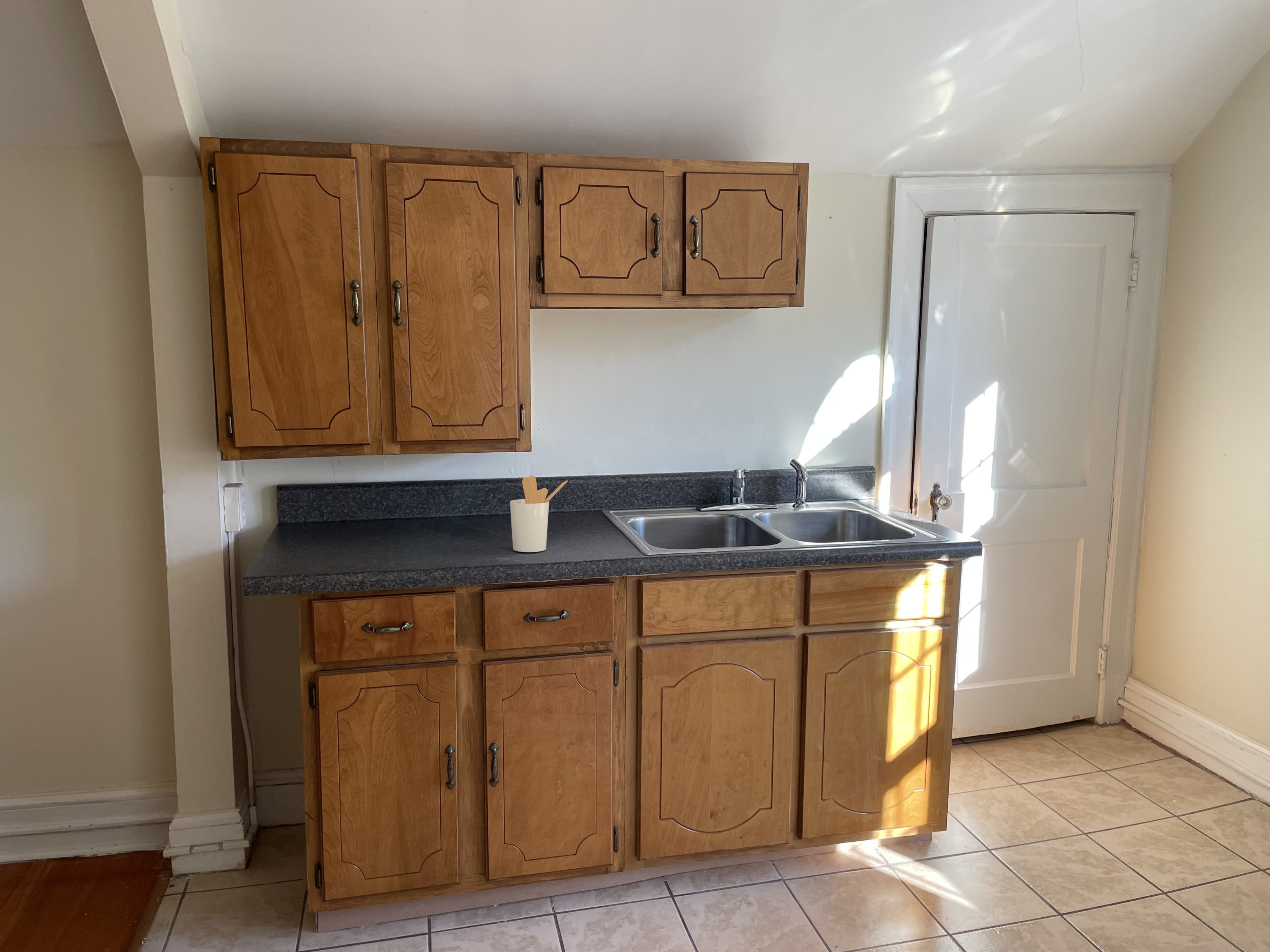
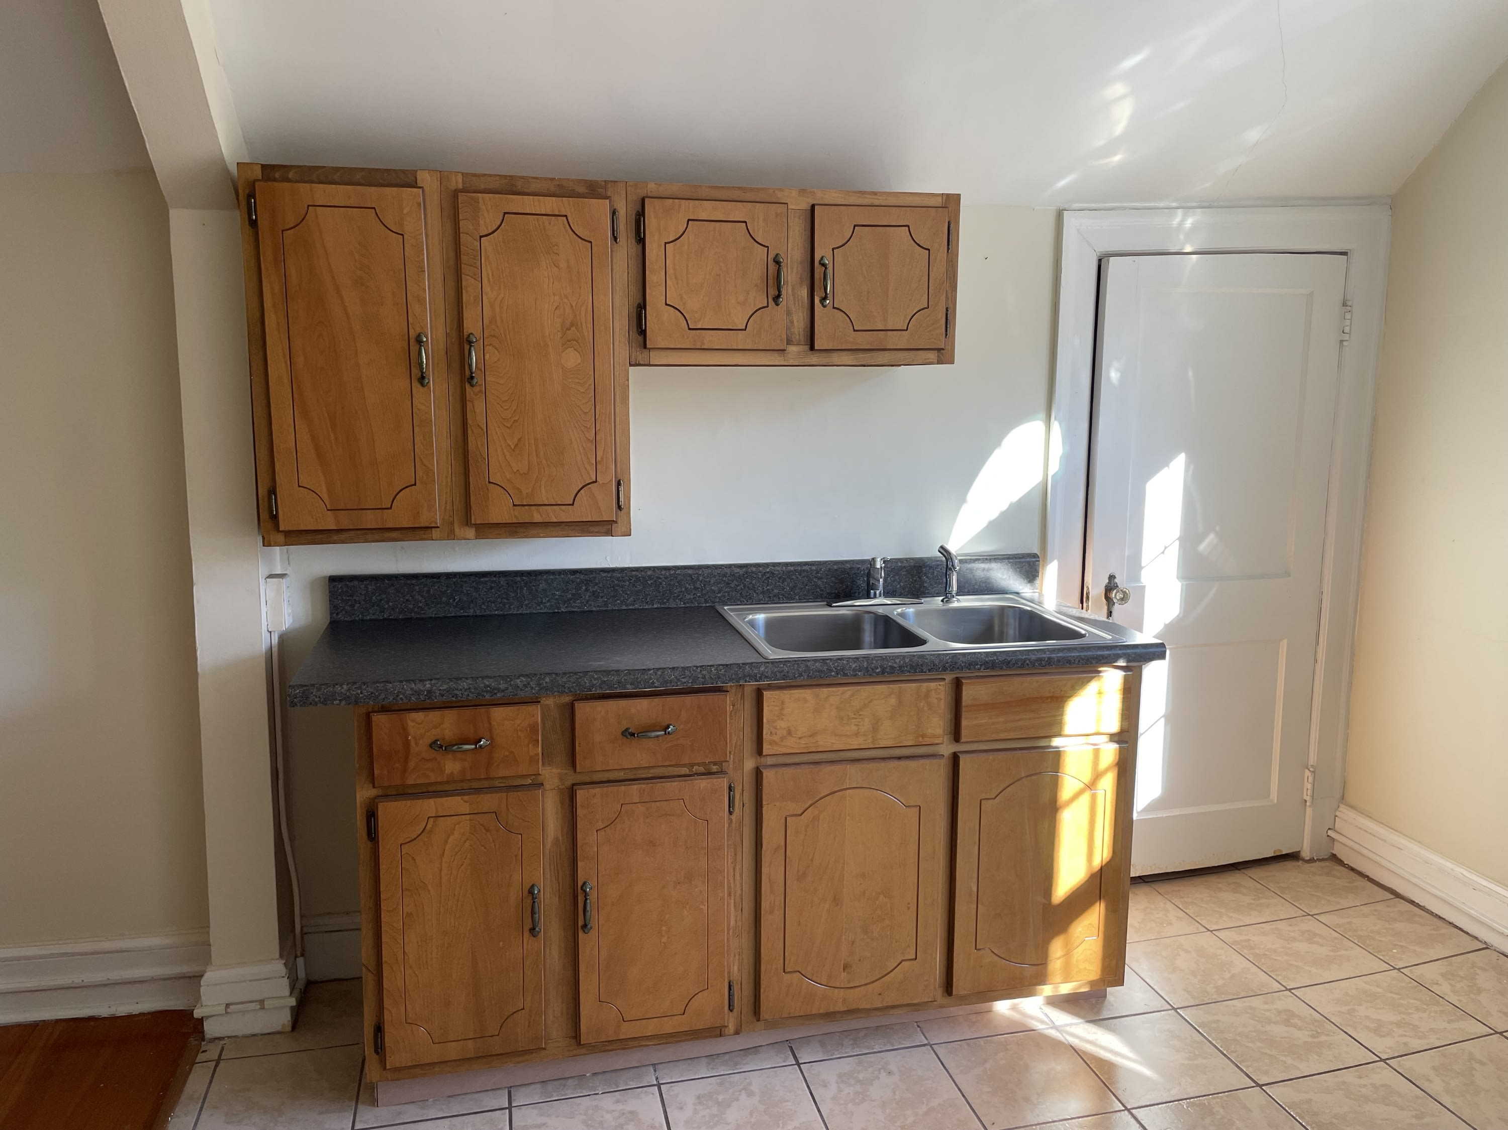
- utensil holder (540, 513)
